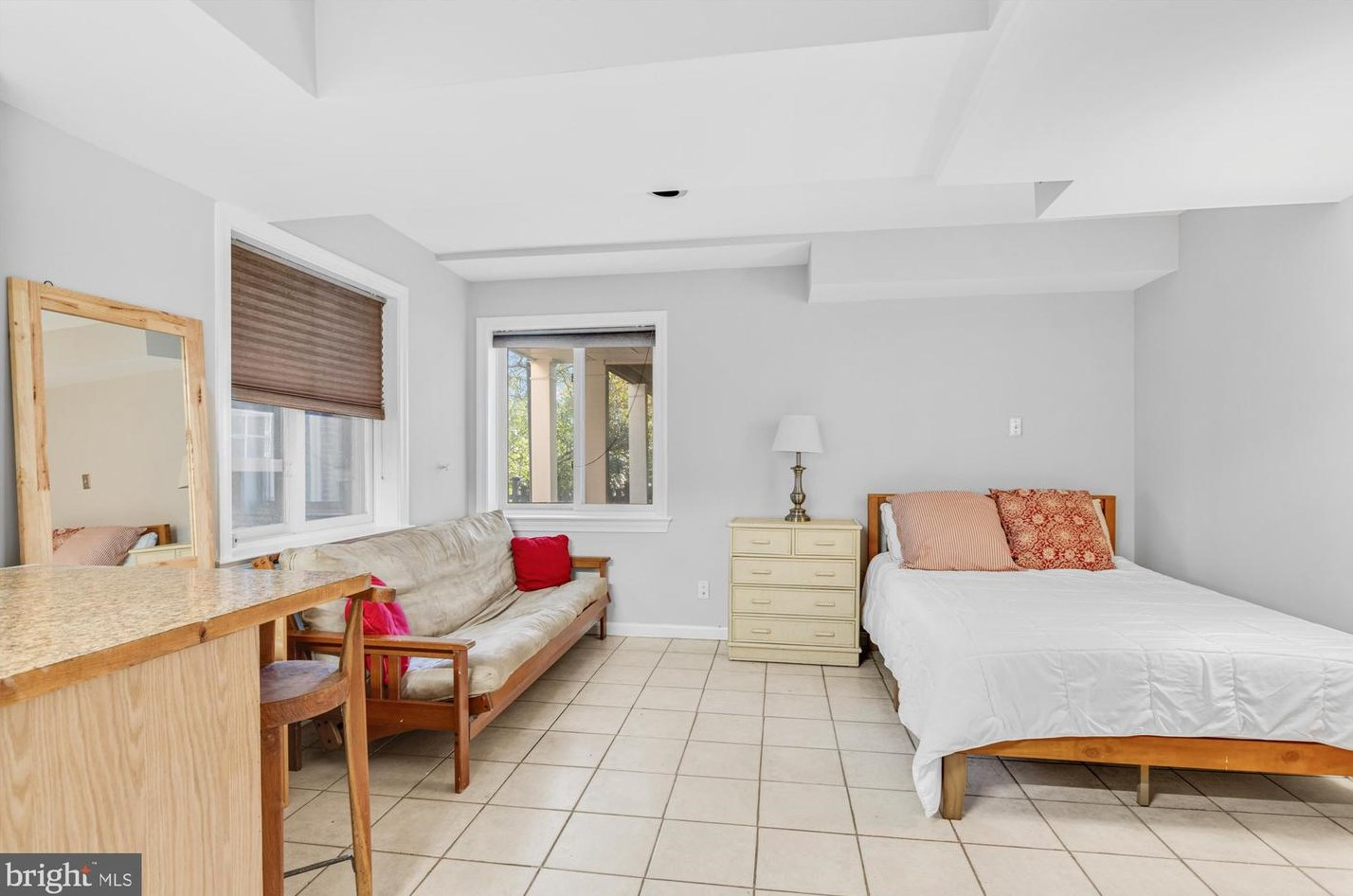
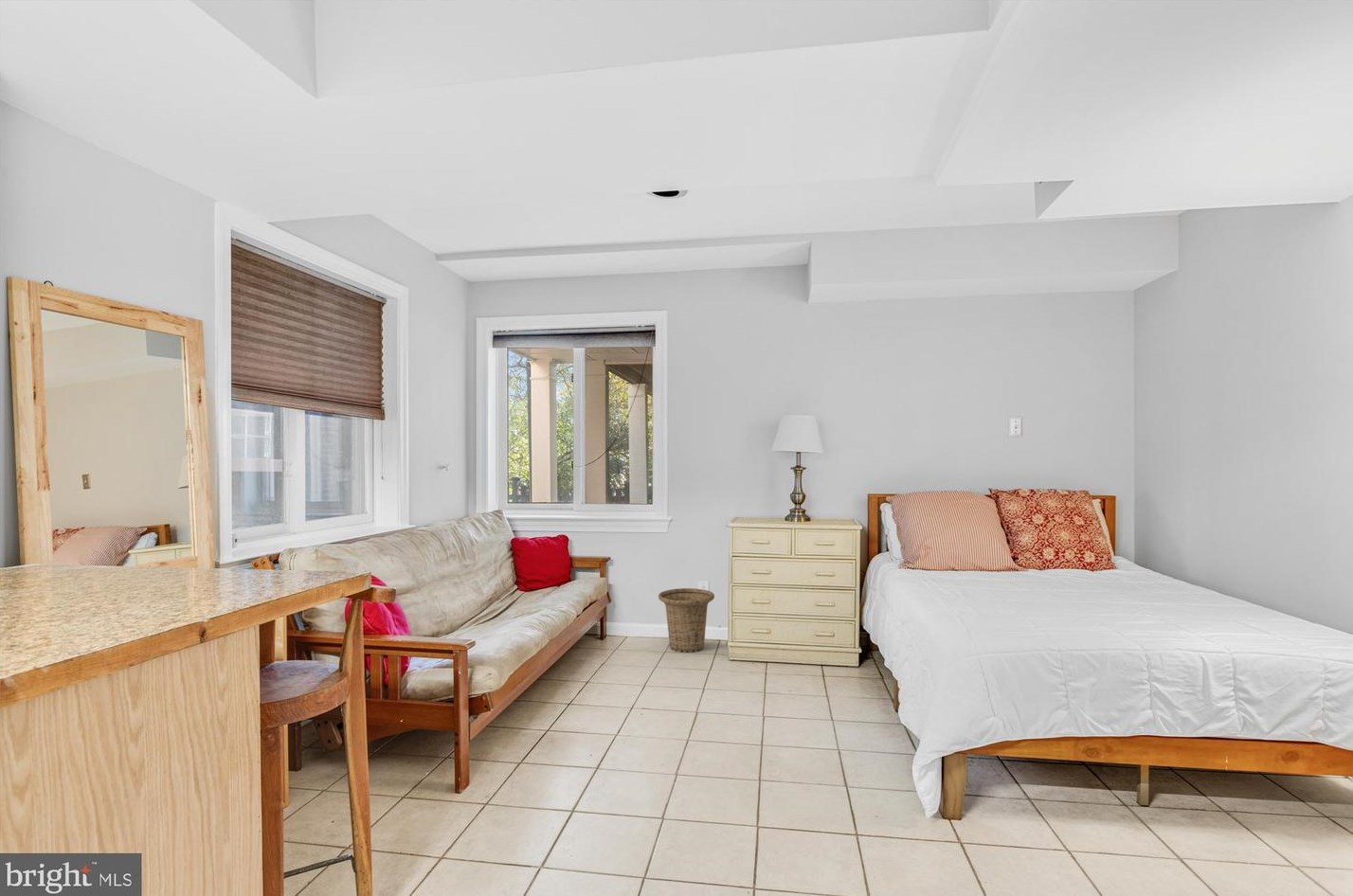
+ basket (686, 620)
